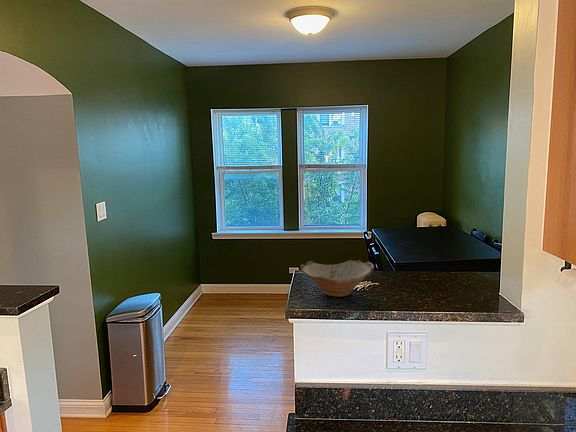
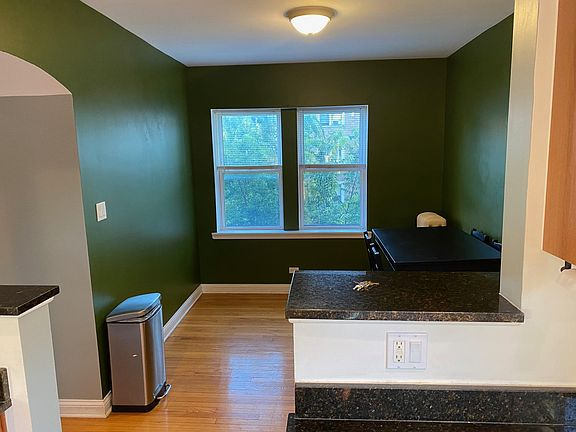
- ceramic bowl (337, 278)
